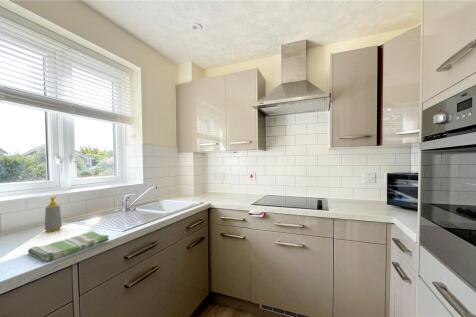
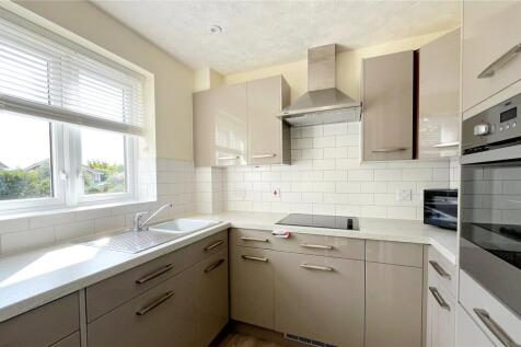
- soap bottle (53, 213)
- dish towel (71, 243)
